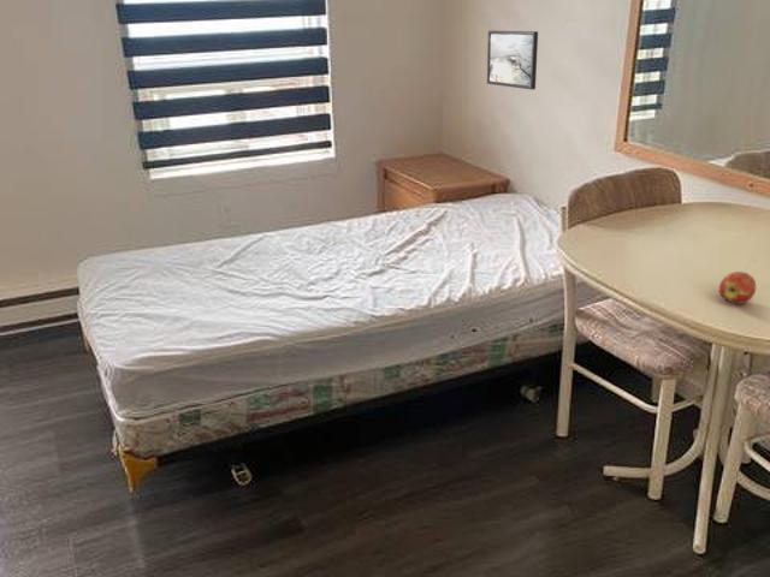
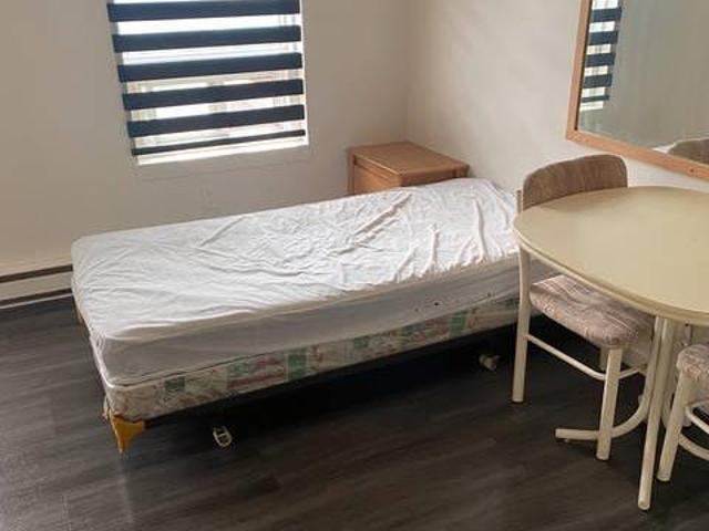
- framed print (510, 59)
- apple (738, 287)
